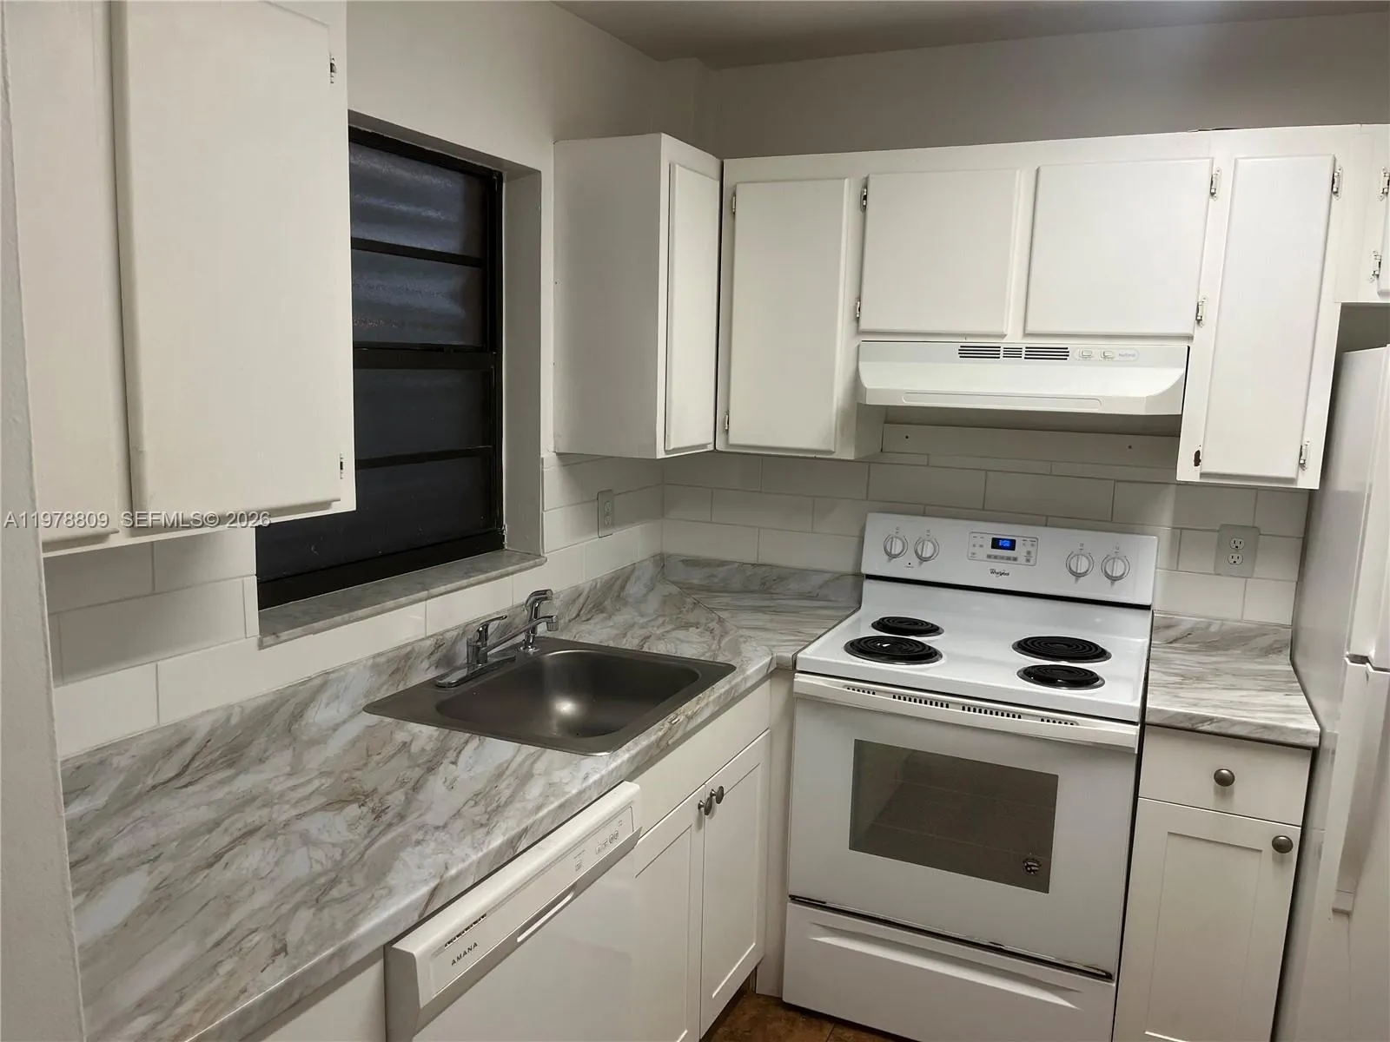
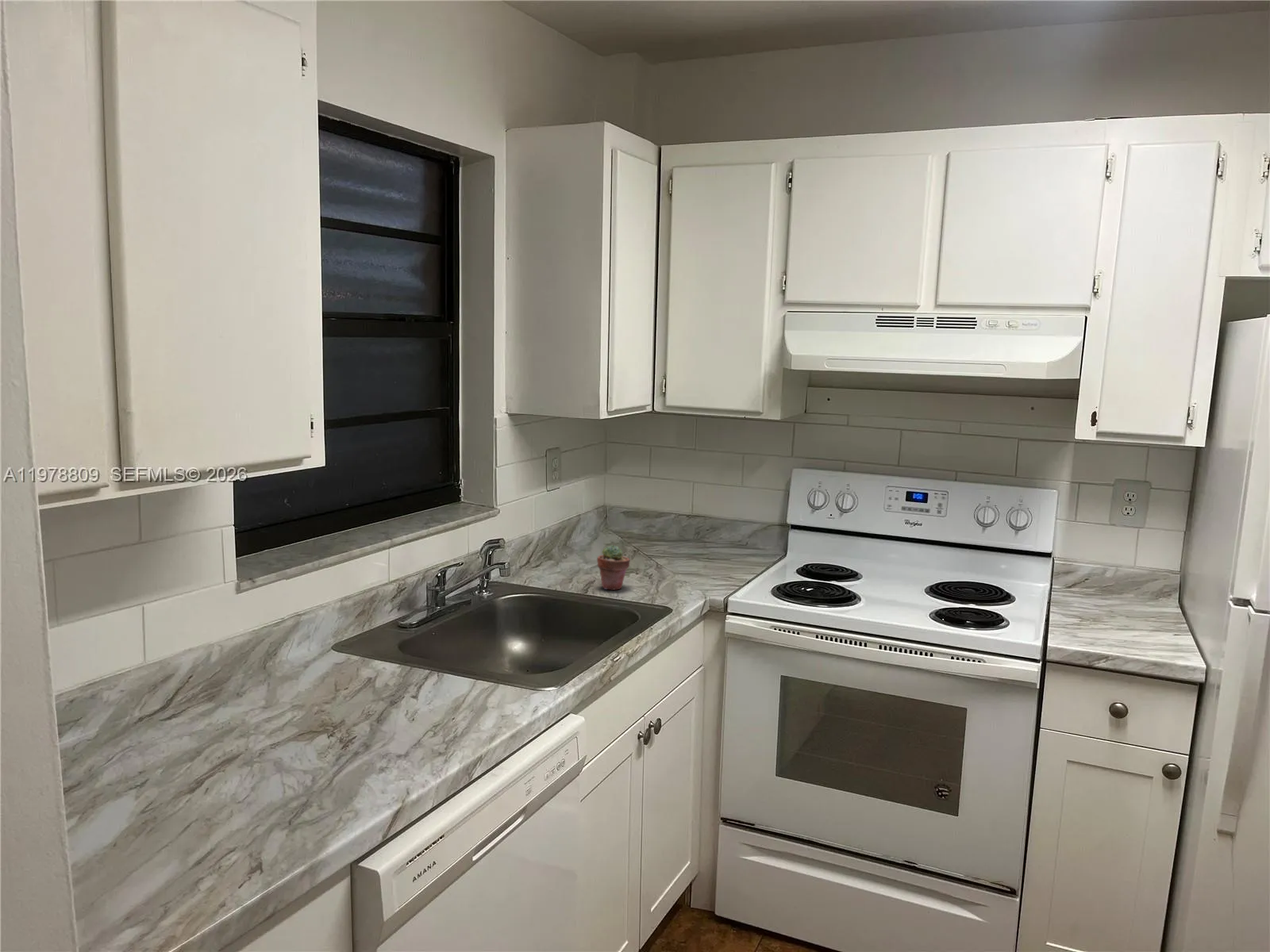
+ potted succulent (613, 566)
